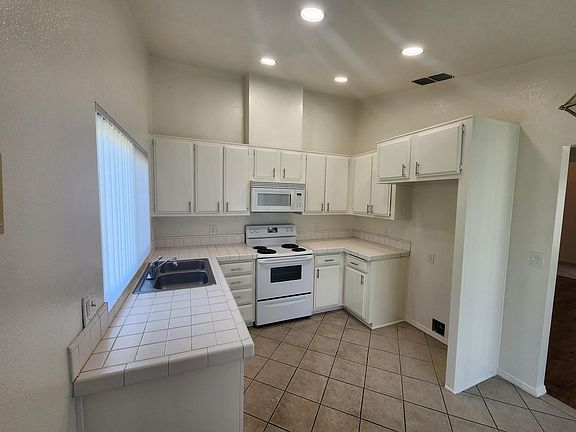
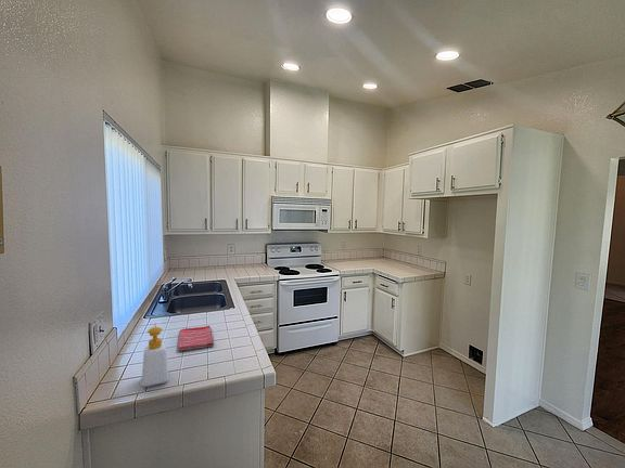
+ dish towel (195, 337)
+ soap bottle (155, 351)
